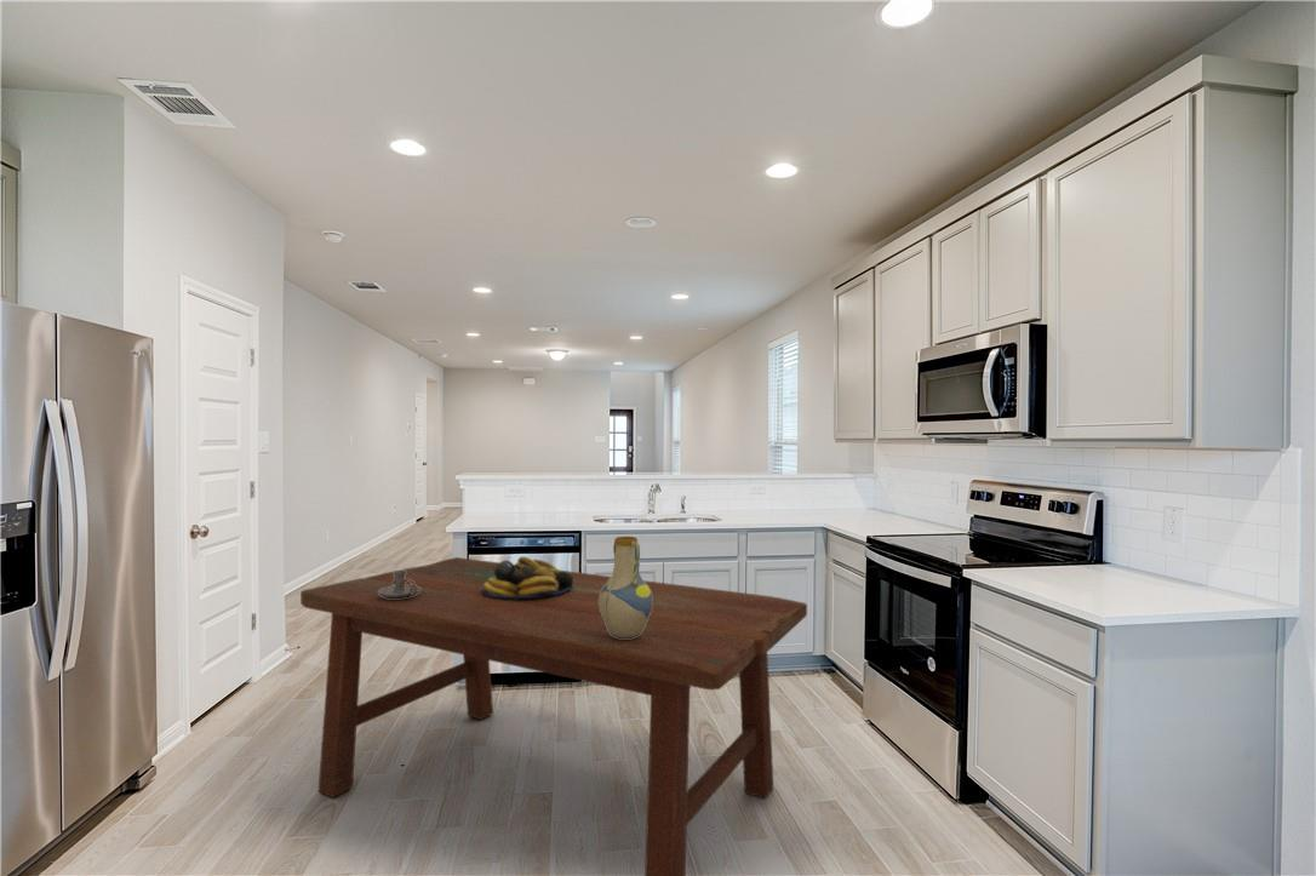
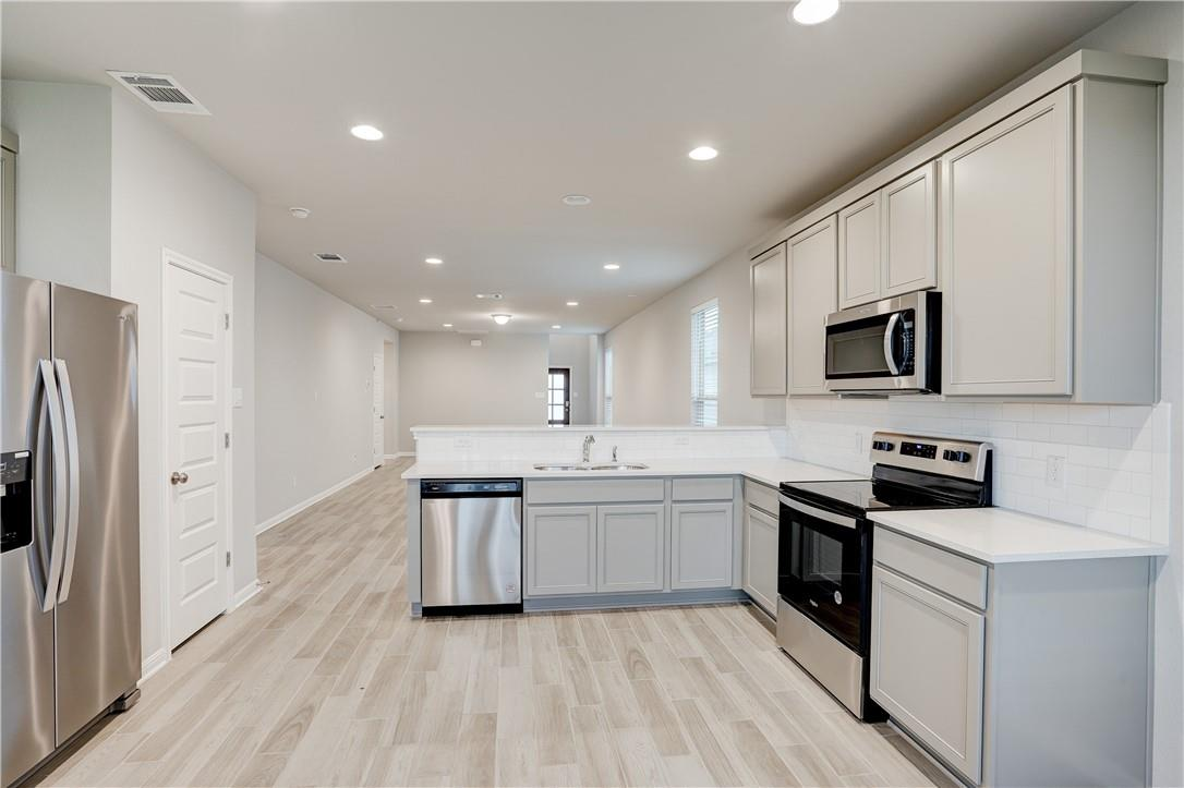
- candle holder (401, 584)
- vase (625, 586)
- dining table (553, 674)
- fruit bowl (527, 573)
